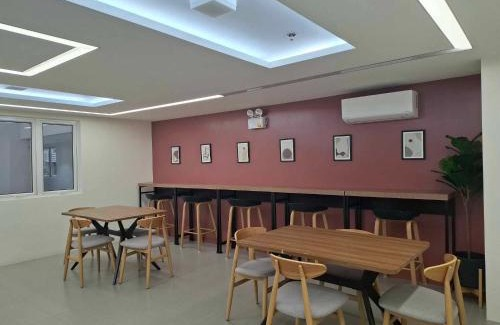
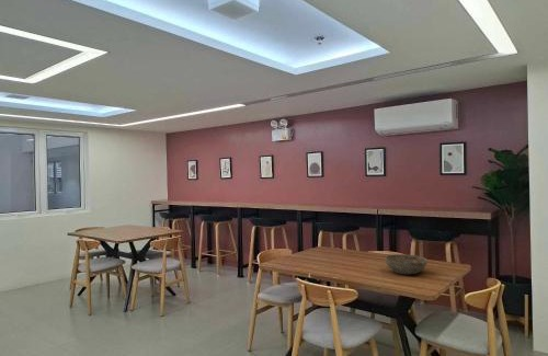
+ bowl (406, 264)
